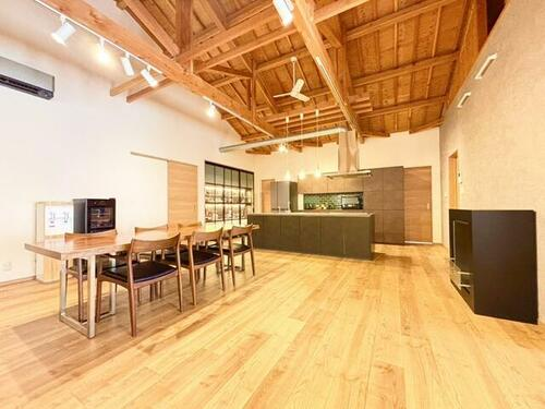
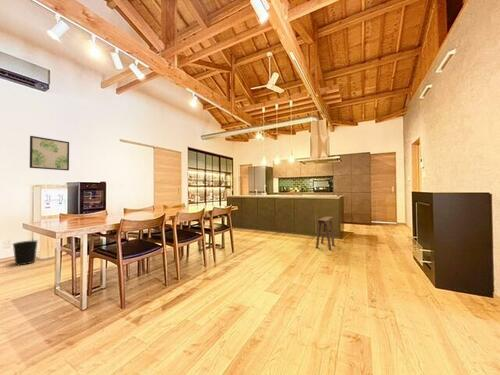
+ stool (324, 232)
+ wall art (50, 154)
+ wastebasket (25, 252)
